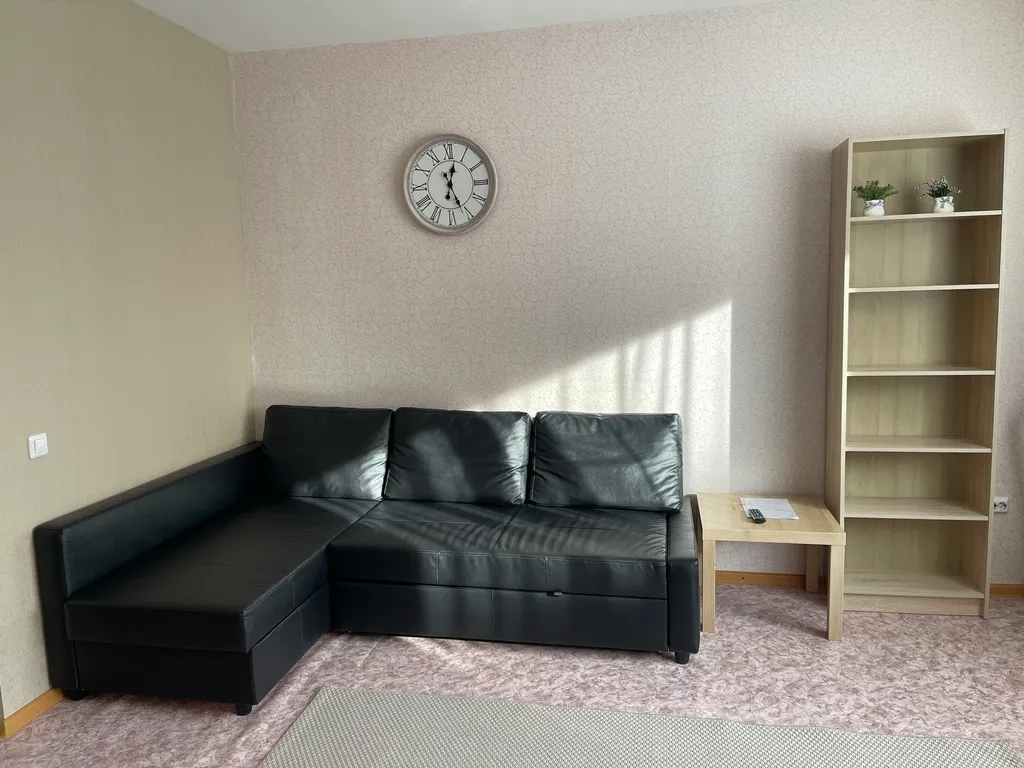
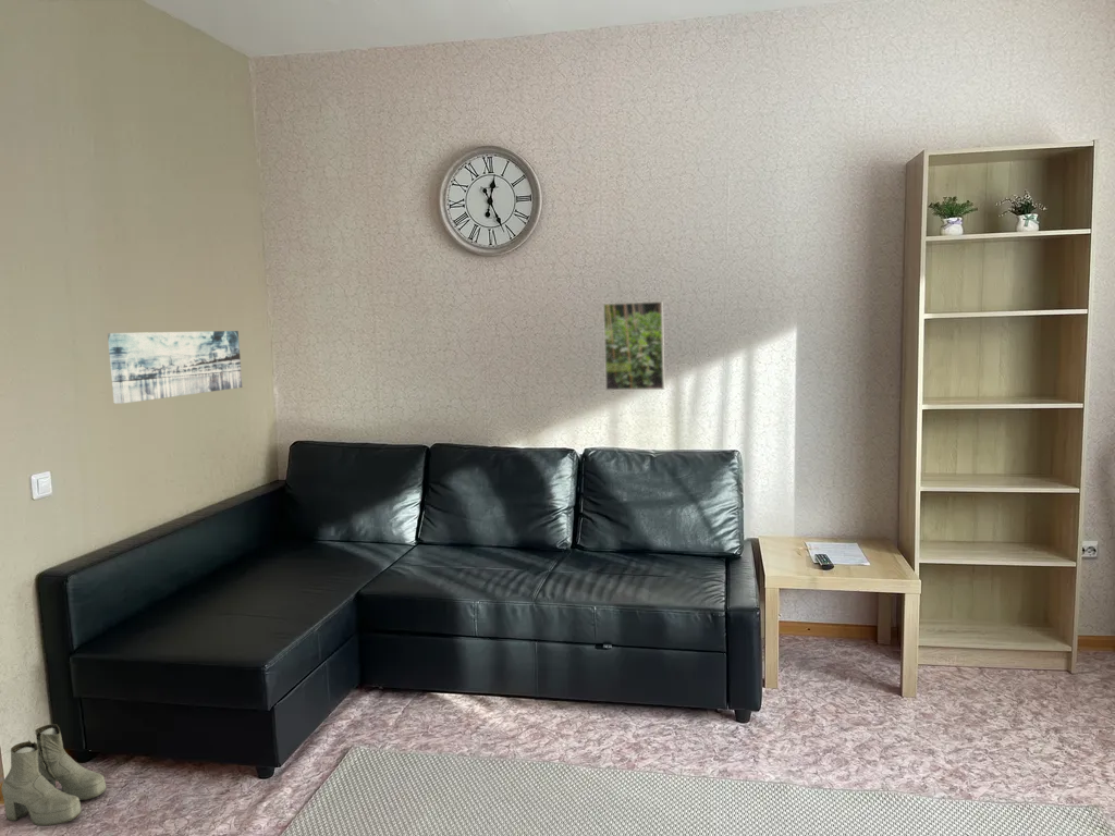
+ wall art (182, 362)
+ boots (52, 771)
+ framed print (634, 346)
